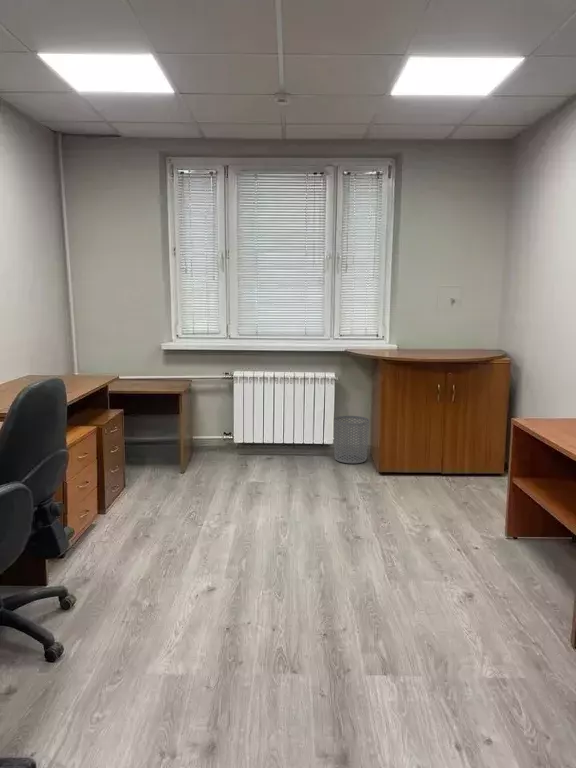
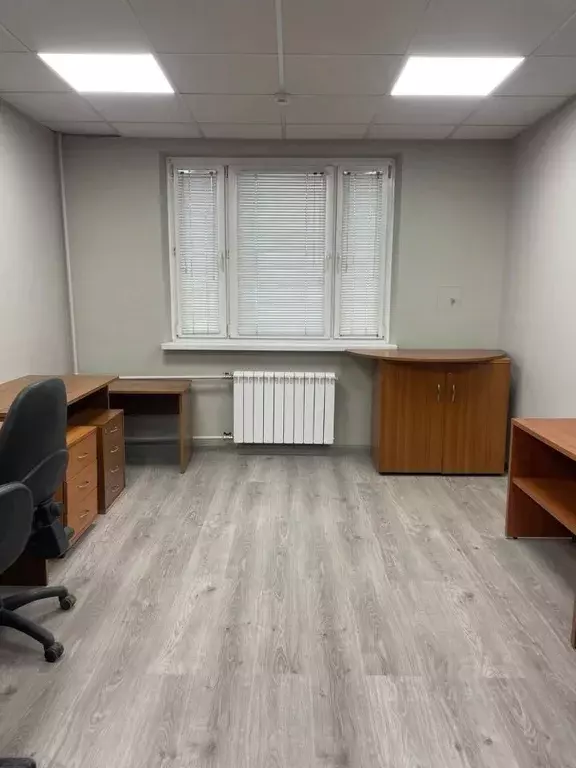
- waste bin (351, 438)
